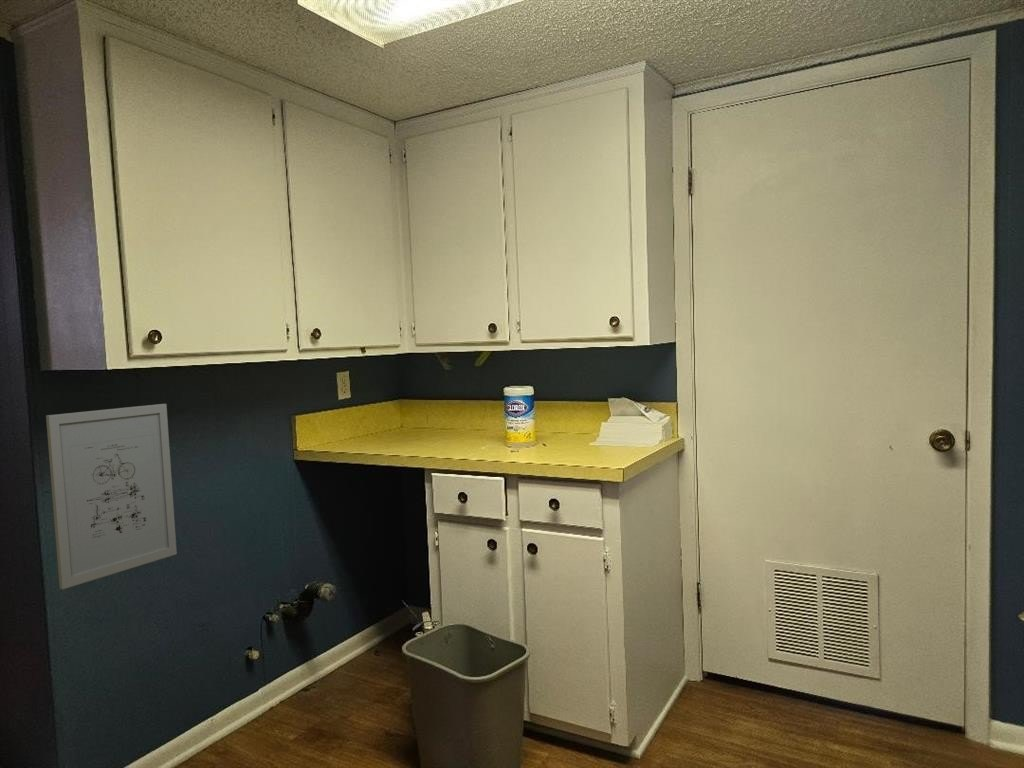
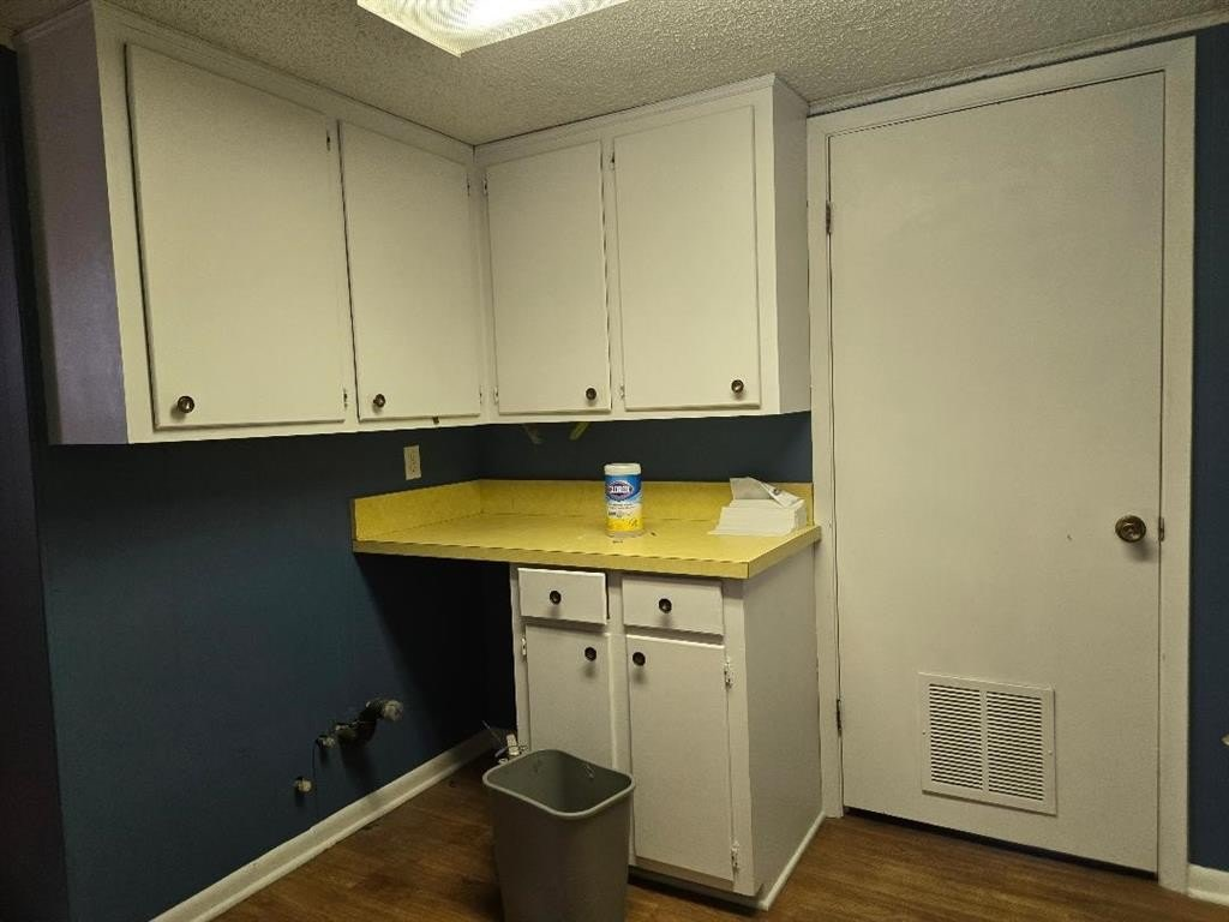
- wall art (116, 490)
